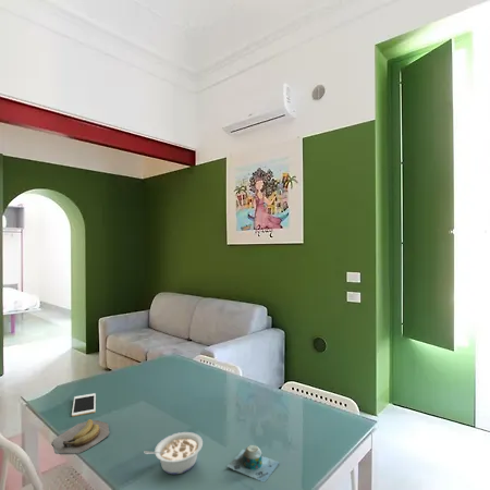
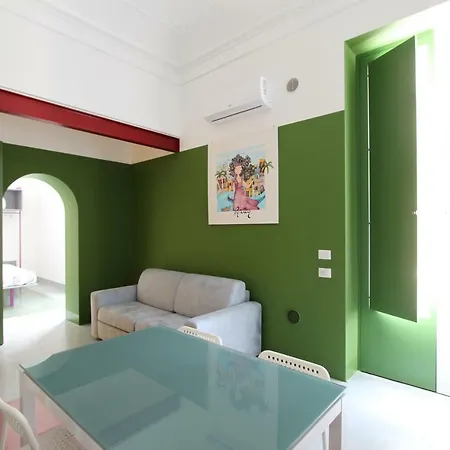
- mug (253, 456)
- banana (82, 431)
- cell phone (84, 404)
- legume (177, 453)
